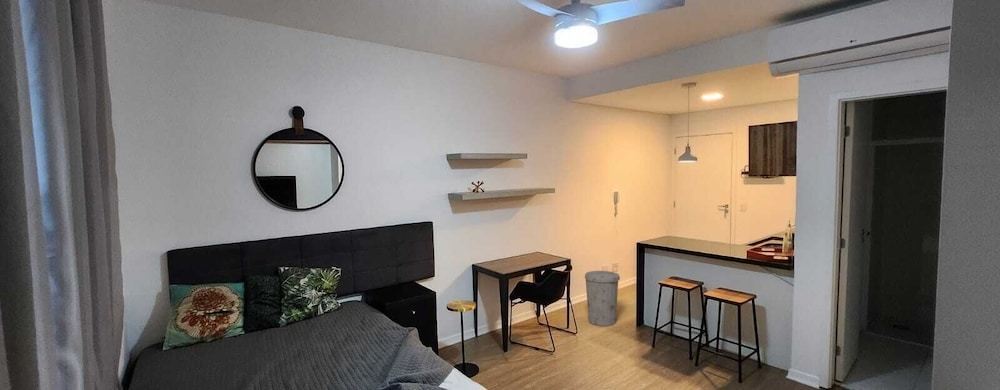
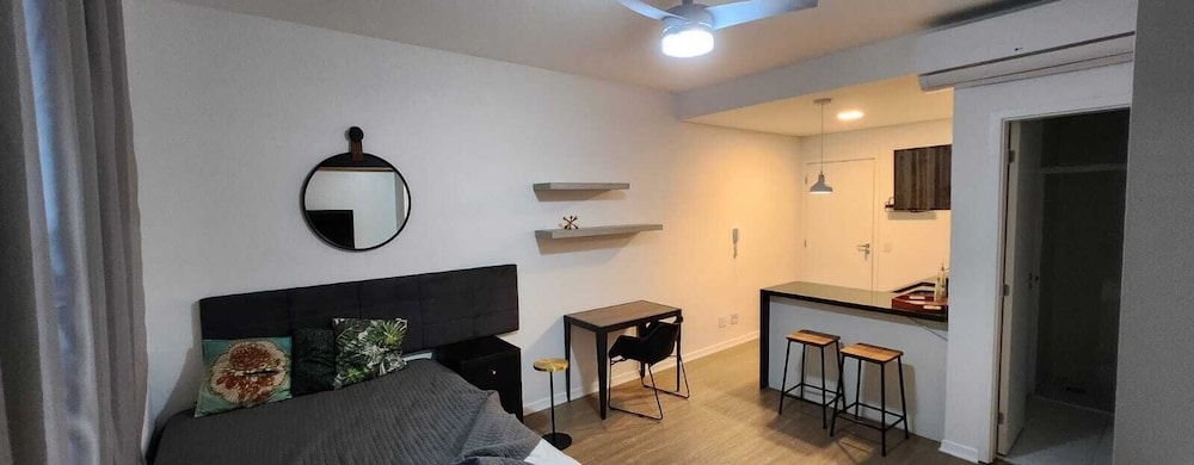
- trash can (602, 296)
